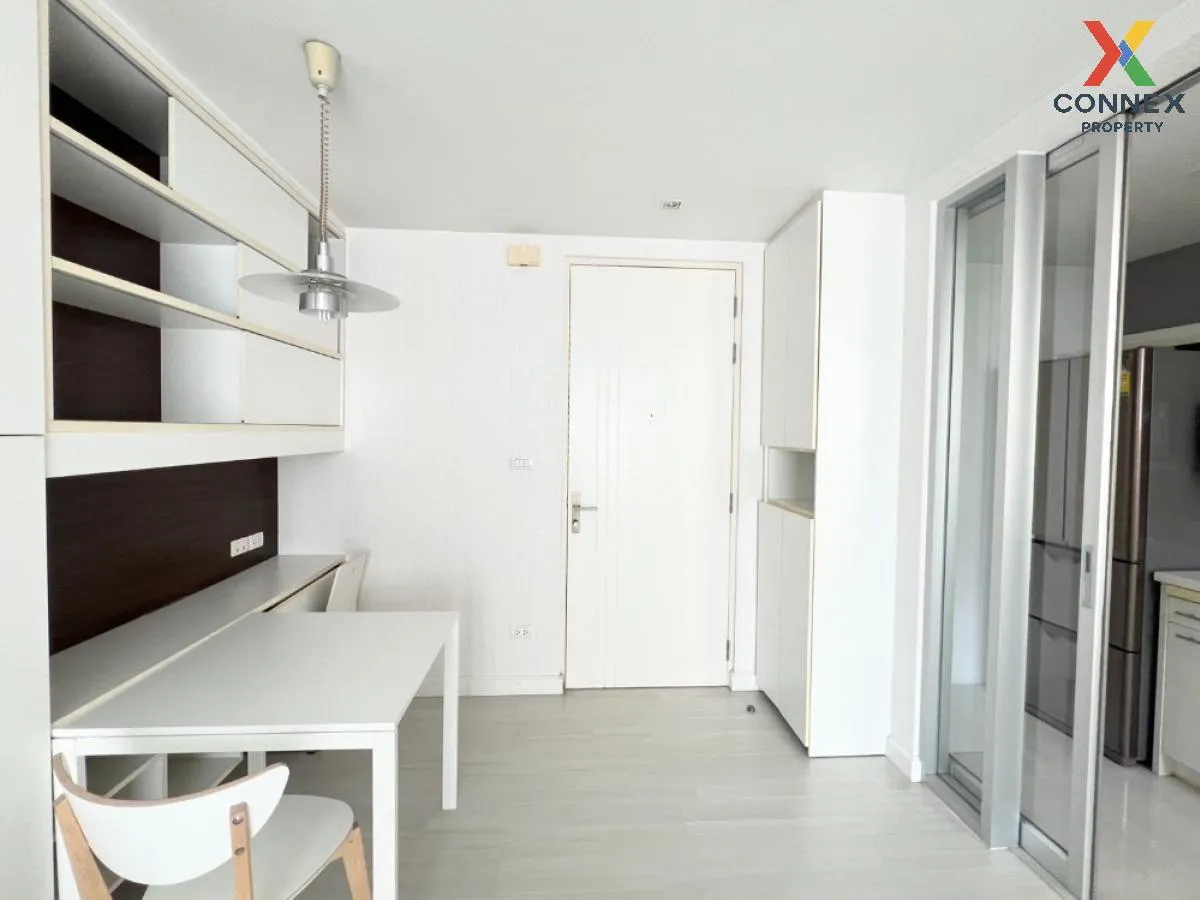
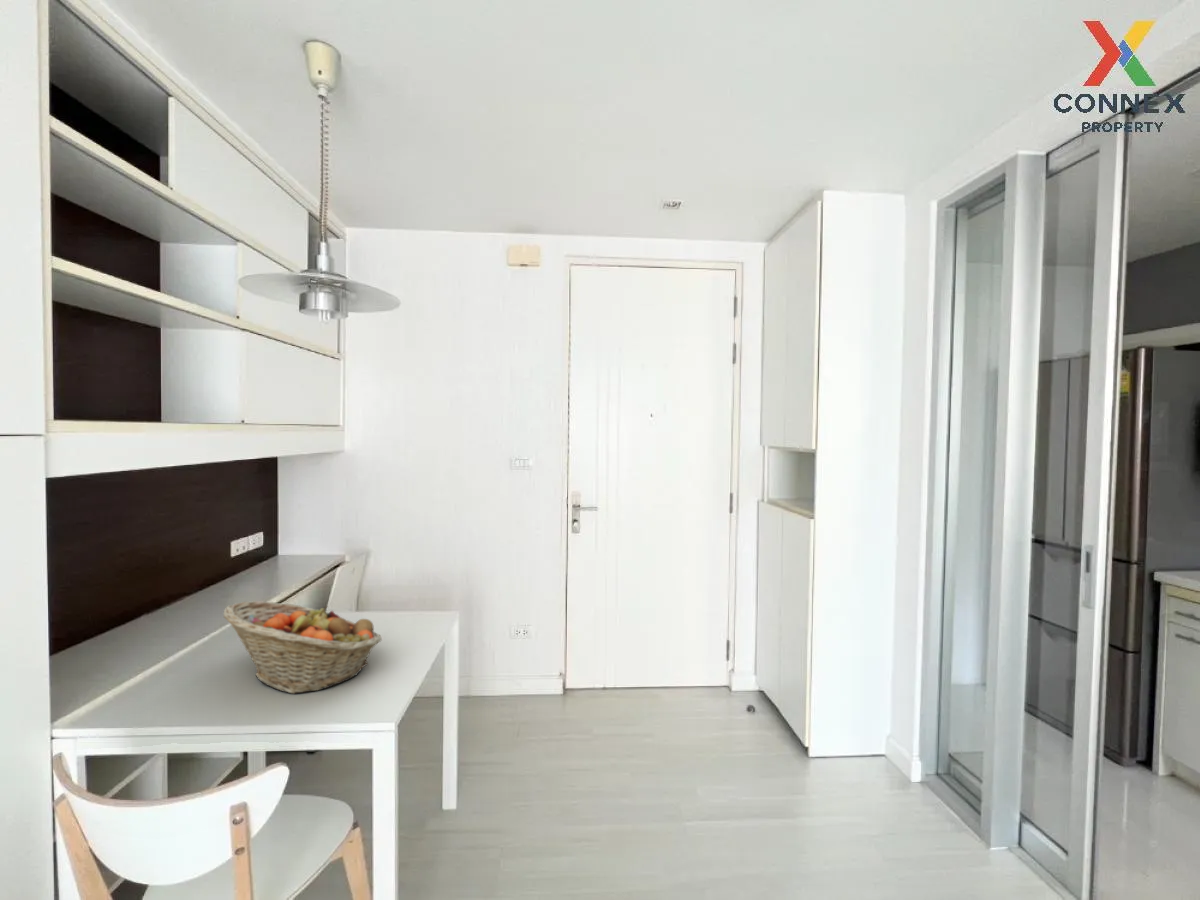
+ fruit basket (304, 636)
